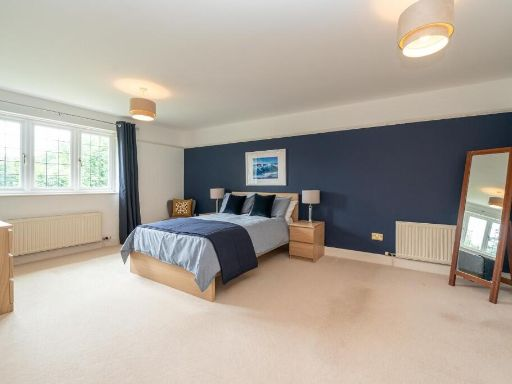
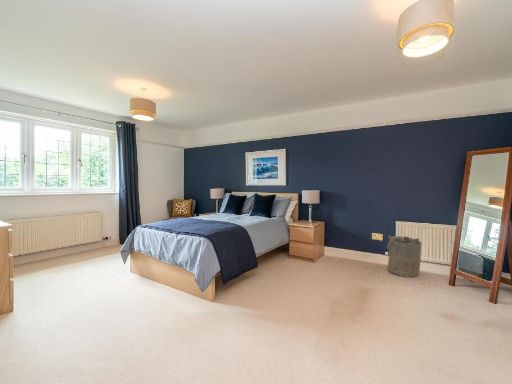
+ laundry hamper (402, 253)
